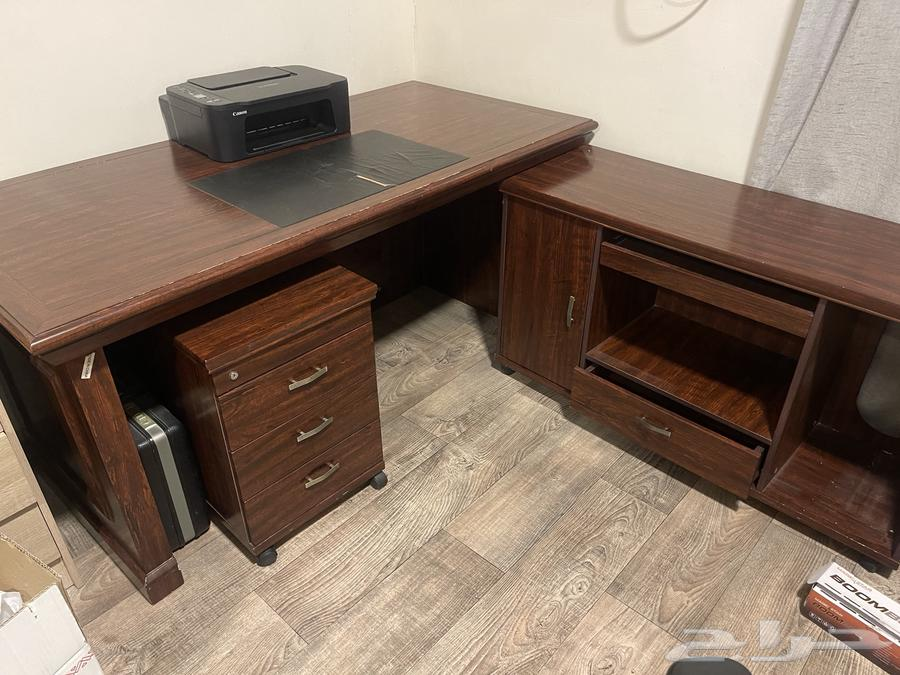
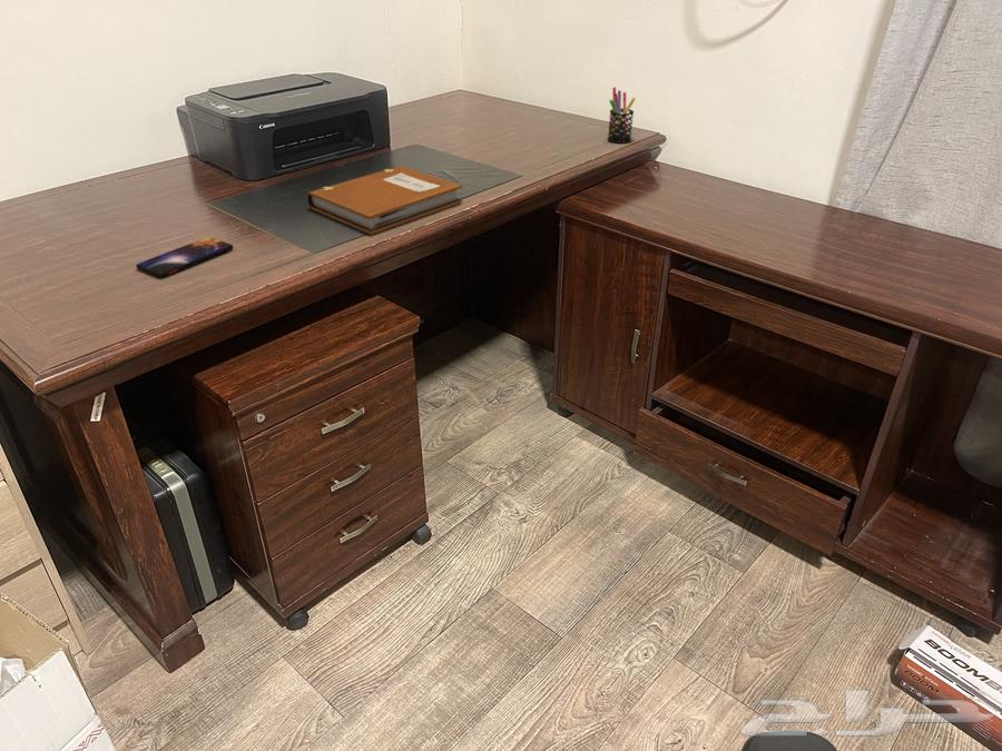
+ notebook (386, 196)
+ smartphone (185, 256)
+ pen holder (618, 115)
